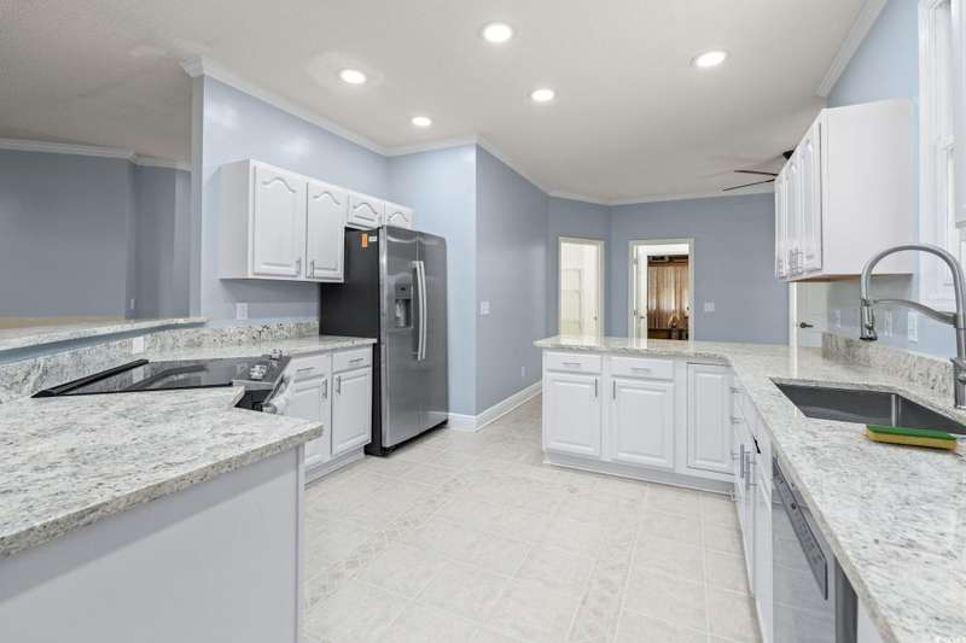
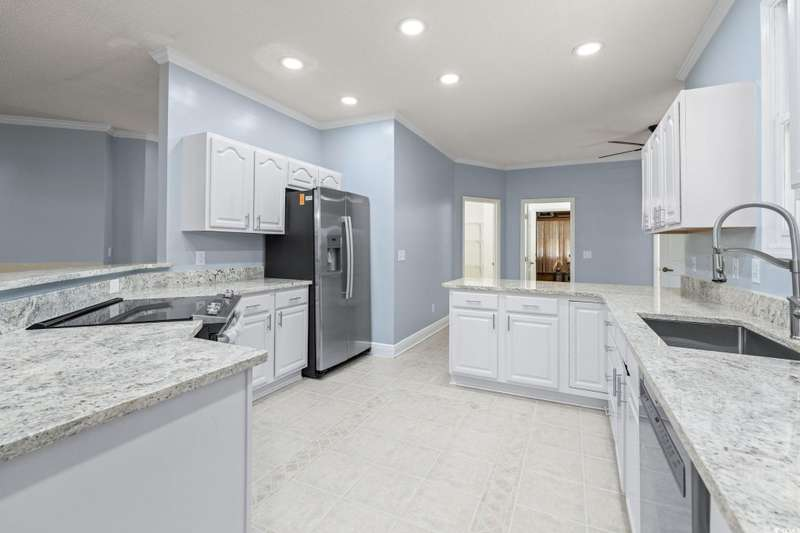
- dish sponge (908, 436)
